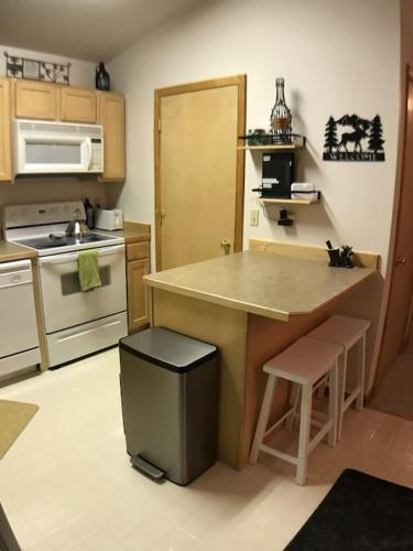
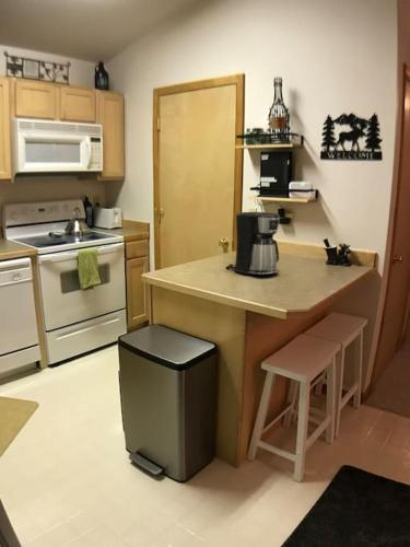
+ coffee maker (256, 242)
